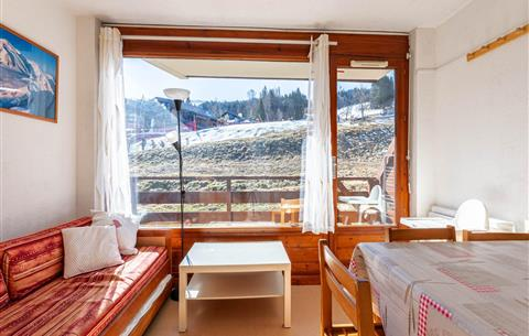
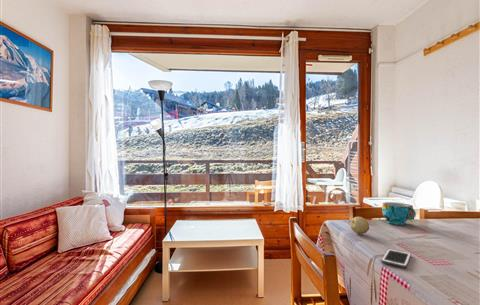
+ cup (397, 213)
+ cell phone (396, 257)
+ fruit (359, 225)
